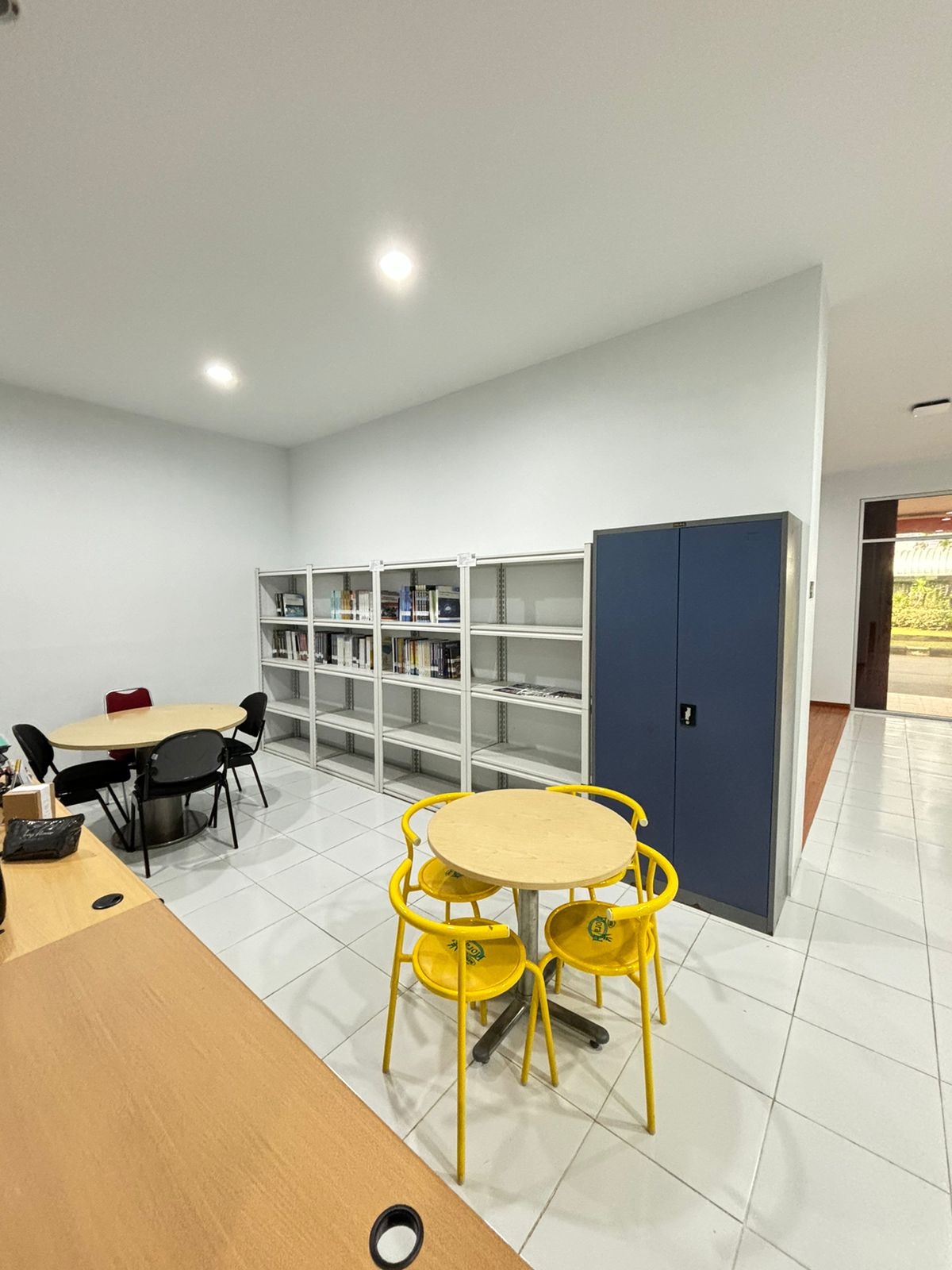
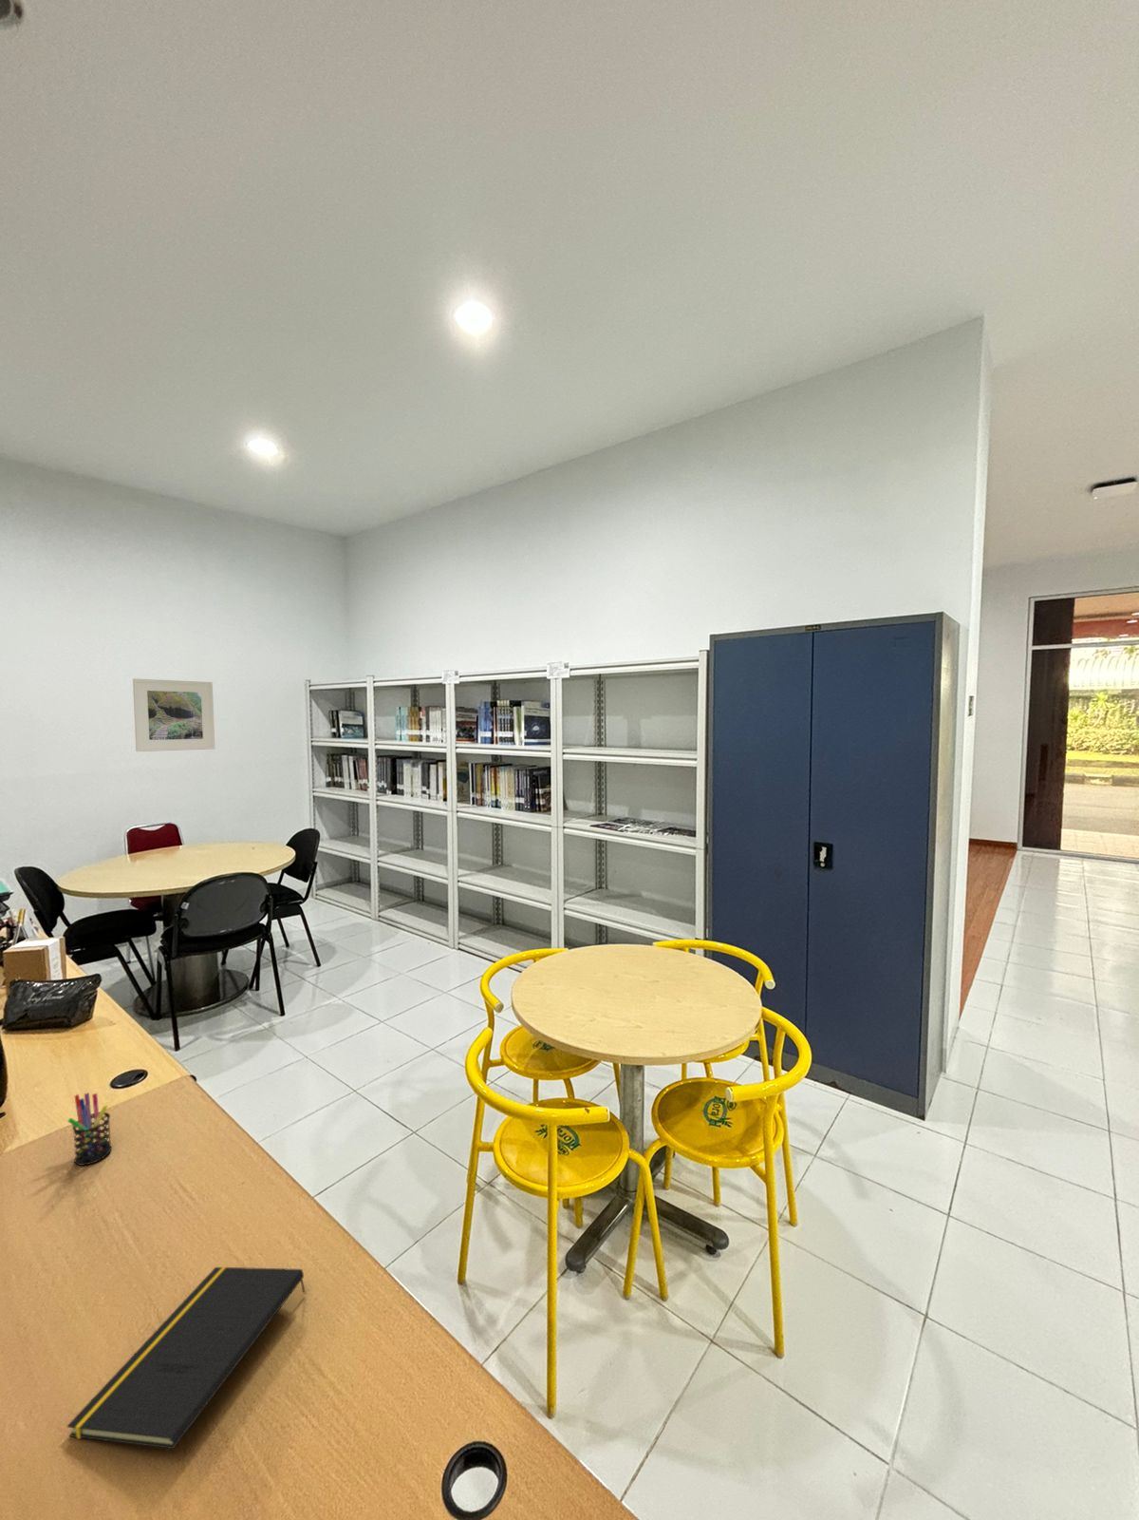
+ pen holder (86, 1127)
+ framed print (176, 716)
+ notepad (197, 1343)
